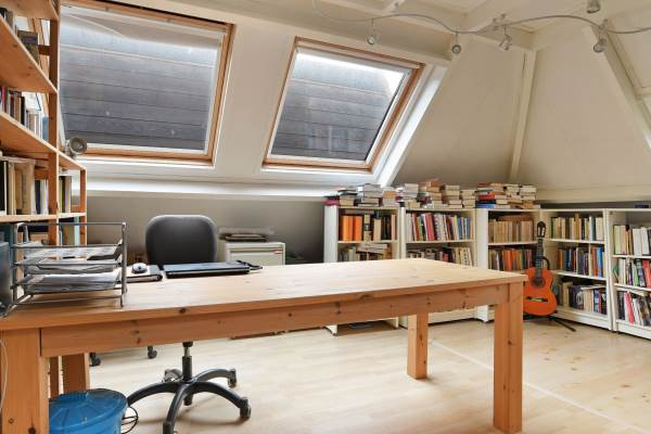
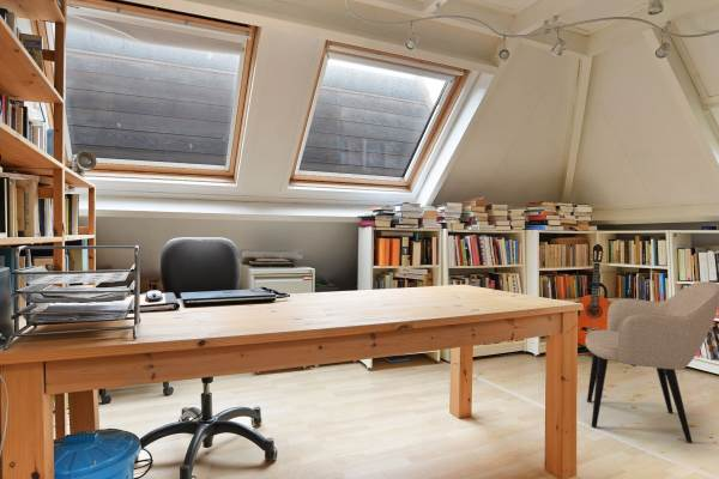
+ armchair (648, 351)
